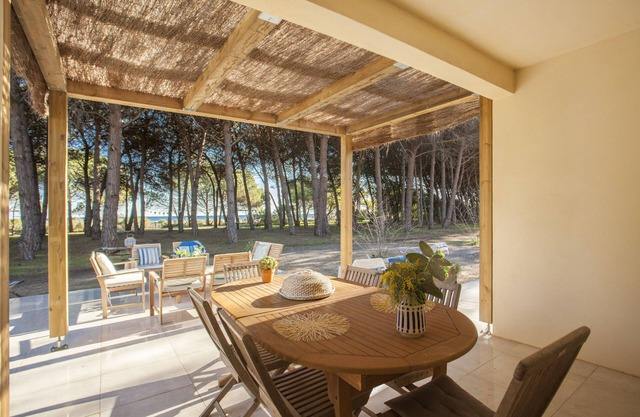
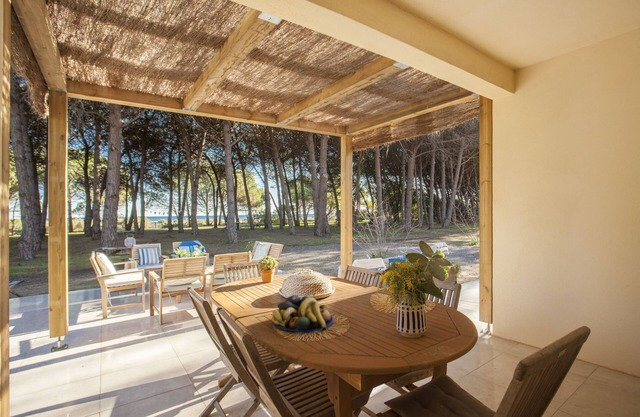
+ fruit bowl (303, 309)
